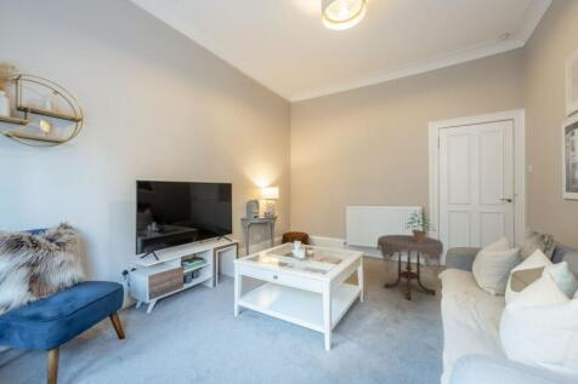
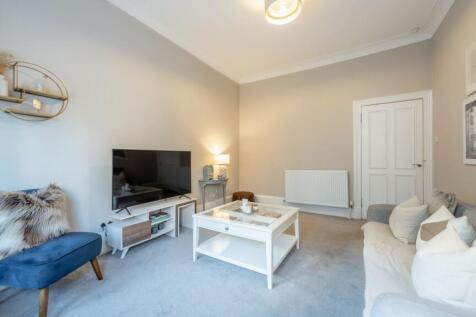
- side table (408, 265)
- potted plant (419, 224)
